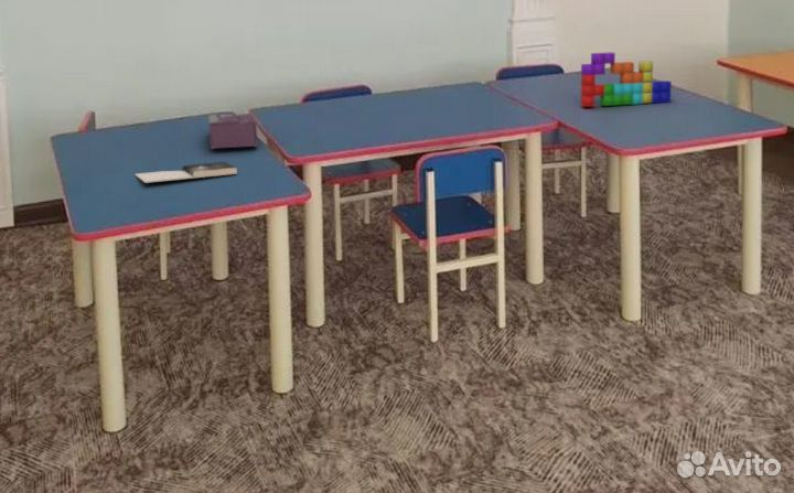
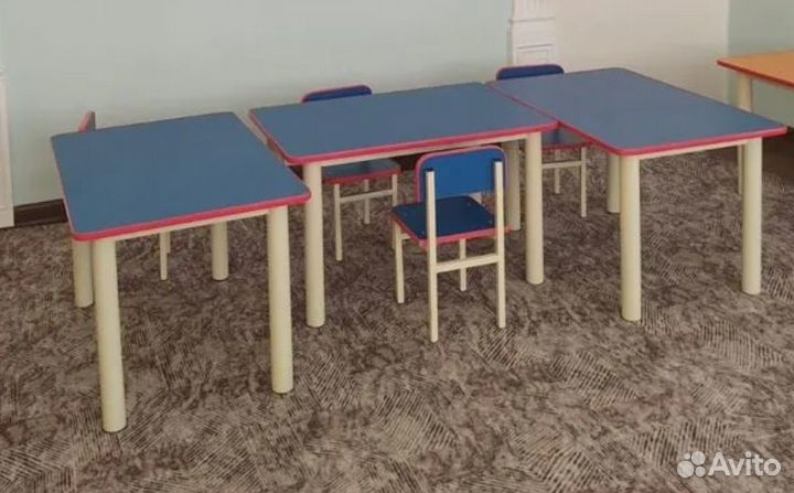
- book (185, 170)
- tissue box (232, 129)
- toy blocks (626, 77)
